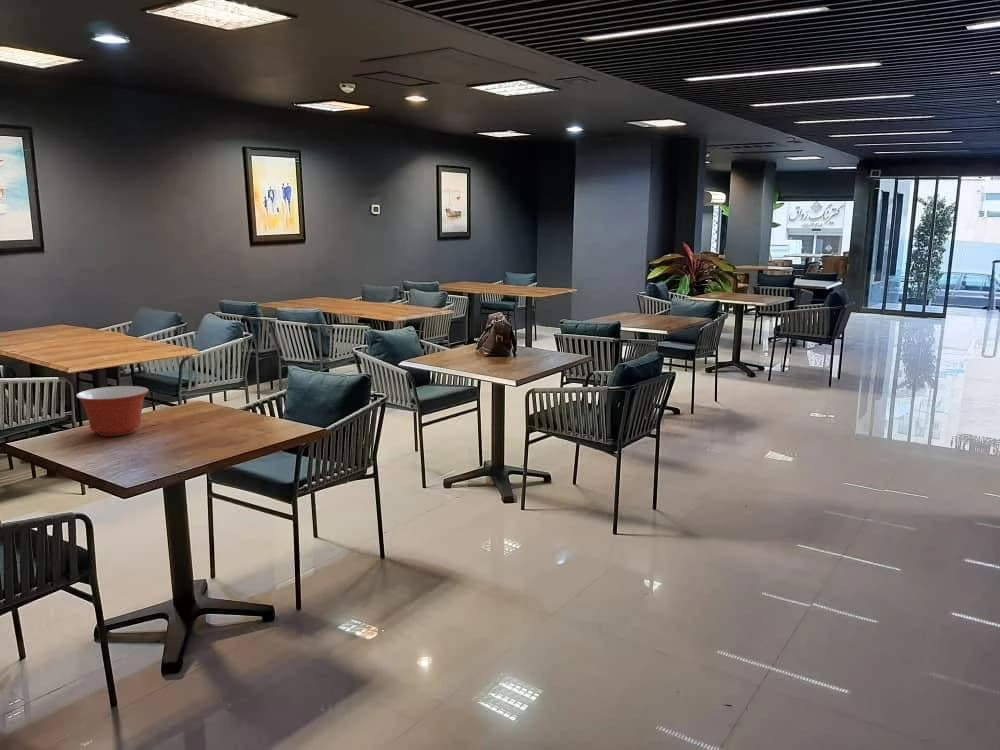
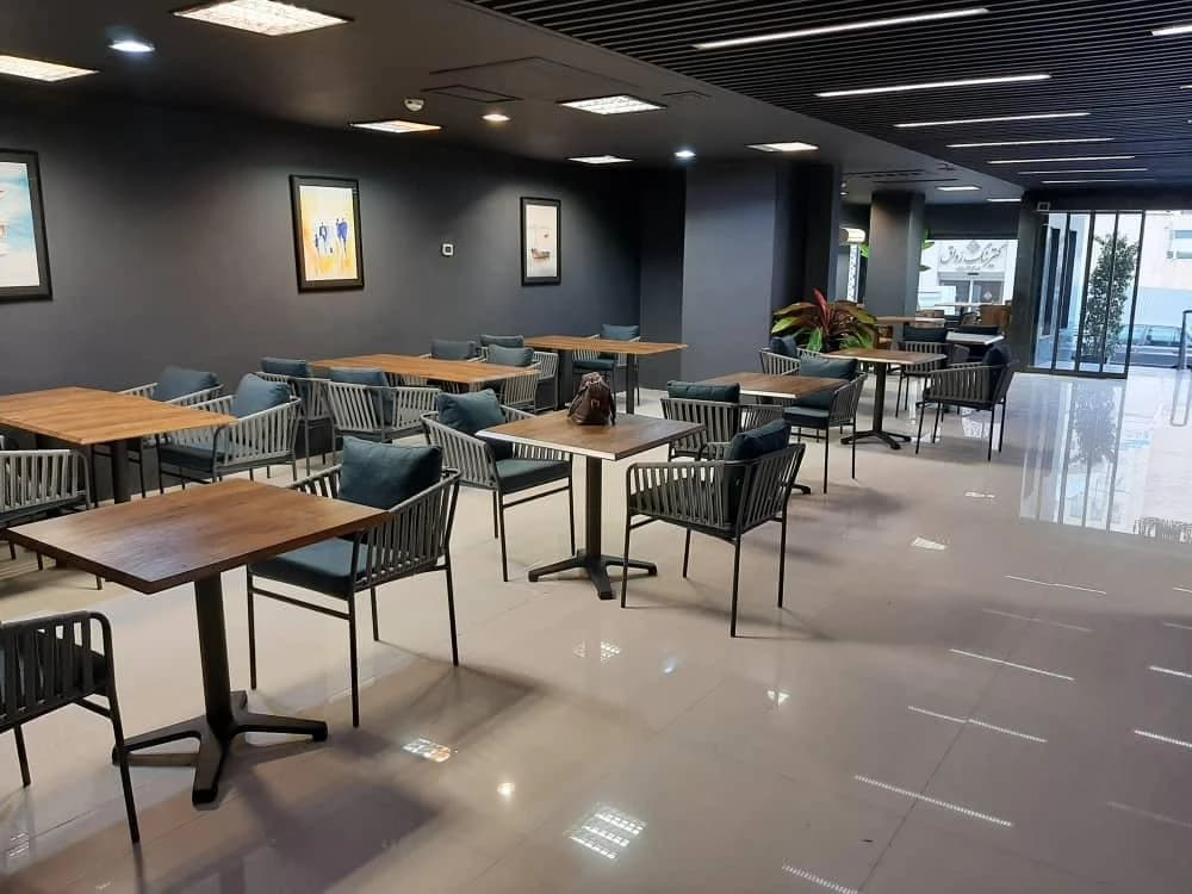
- mixing bowl (114, 412)
